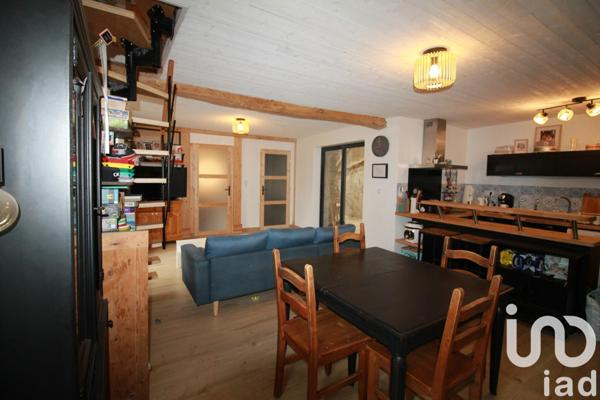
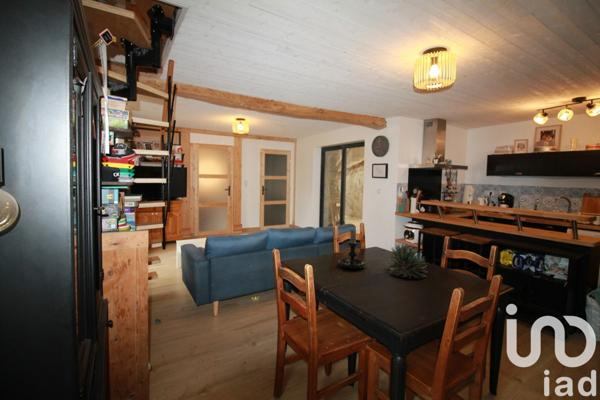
+ candle holder (352, 246)
+ succulent plant (408, 258)
